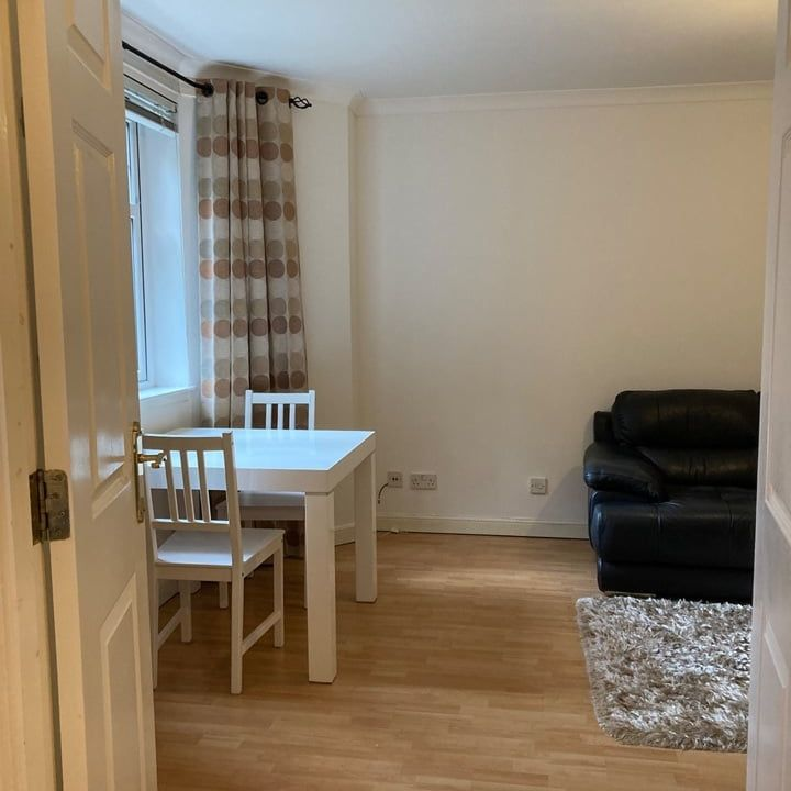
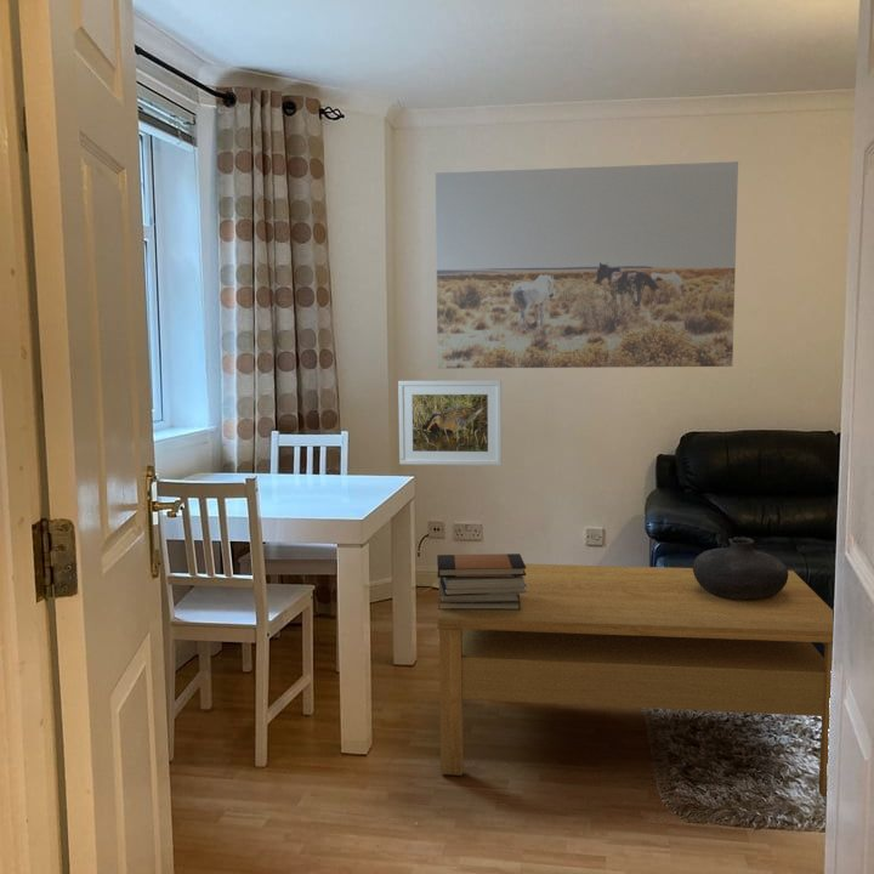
+ wall art (581, 268)
+ coffee table (629, 665)
+ book stack (481, 580)
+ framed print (449, 422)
+ vase (739, 564)
